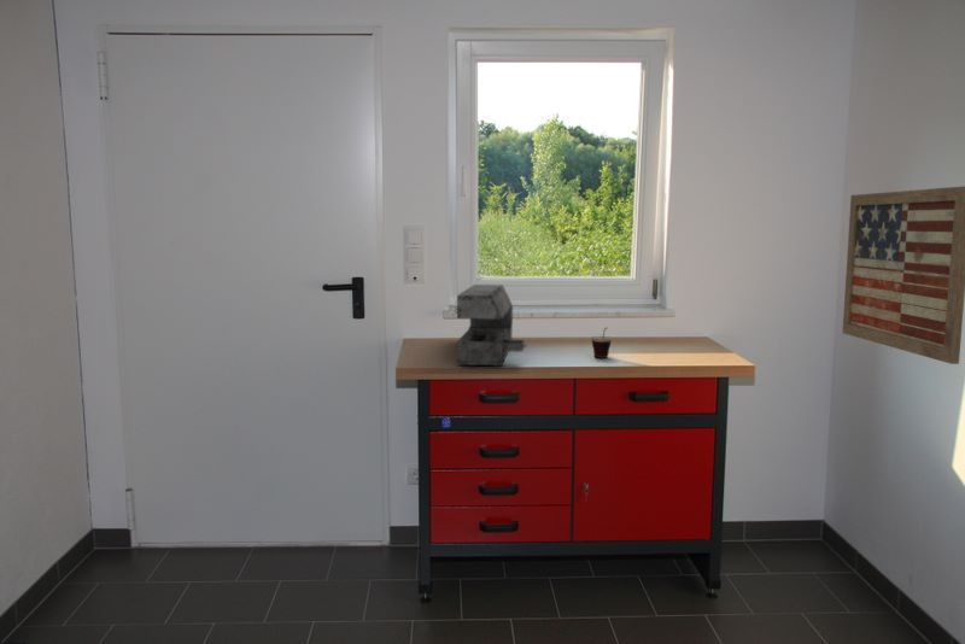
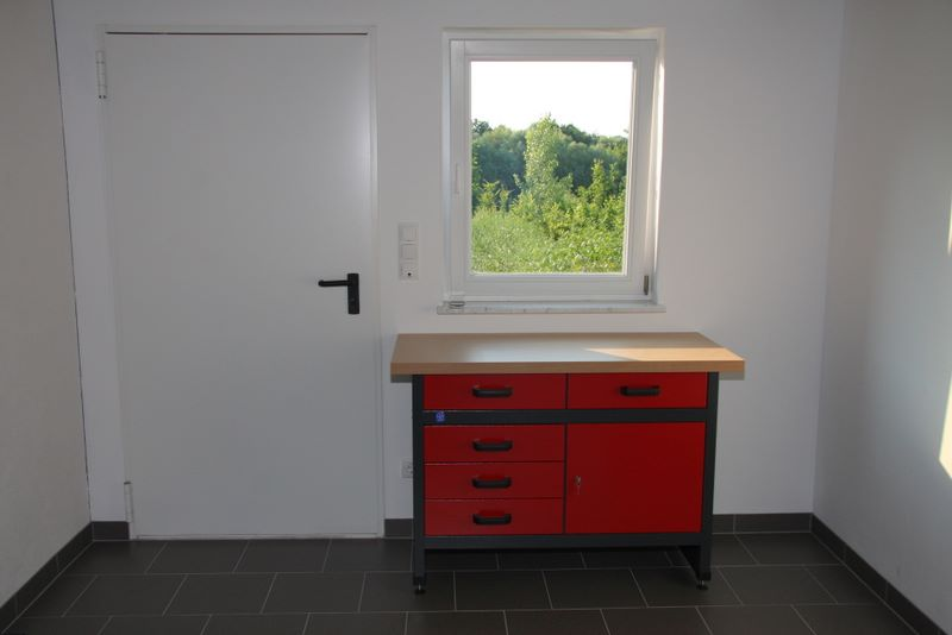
- wall art (897, 269)
- cup (602, 341)
- toolbox (497, 321)
